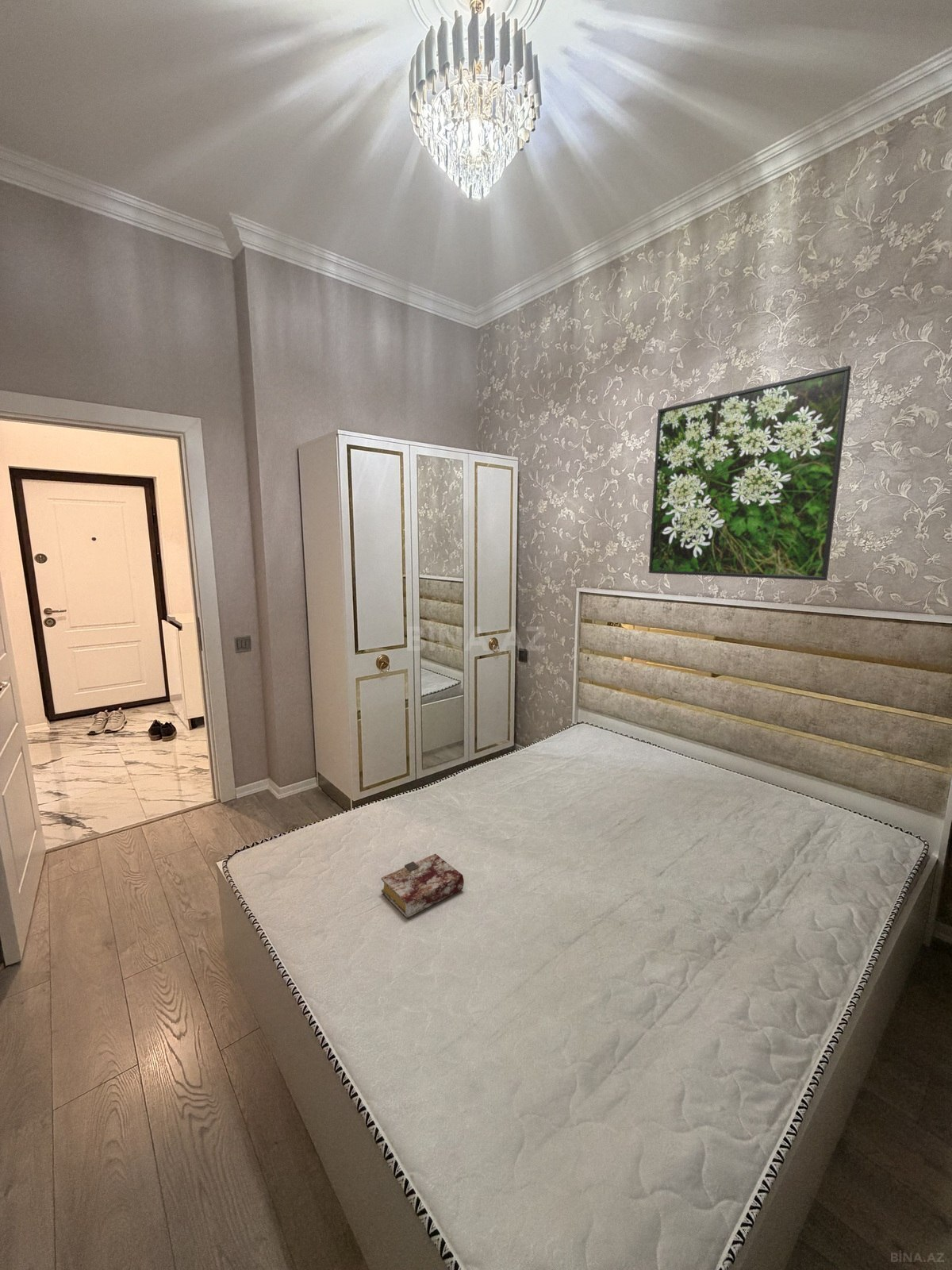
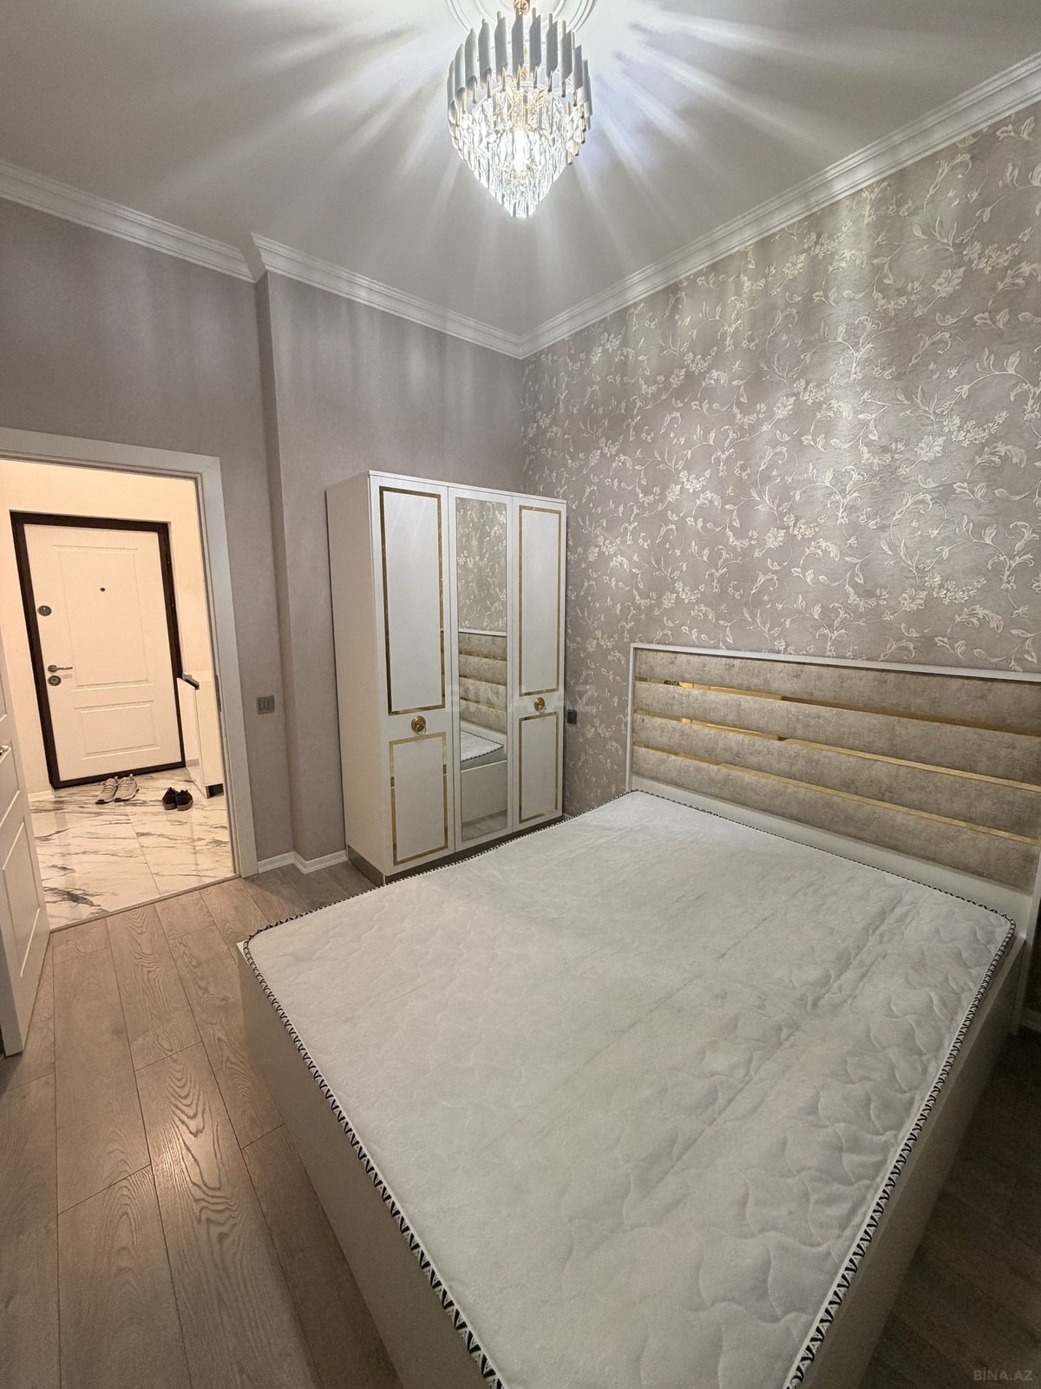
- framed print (734, 486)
- book (422, 883)
